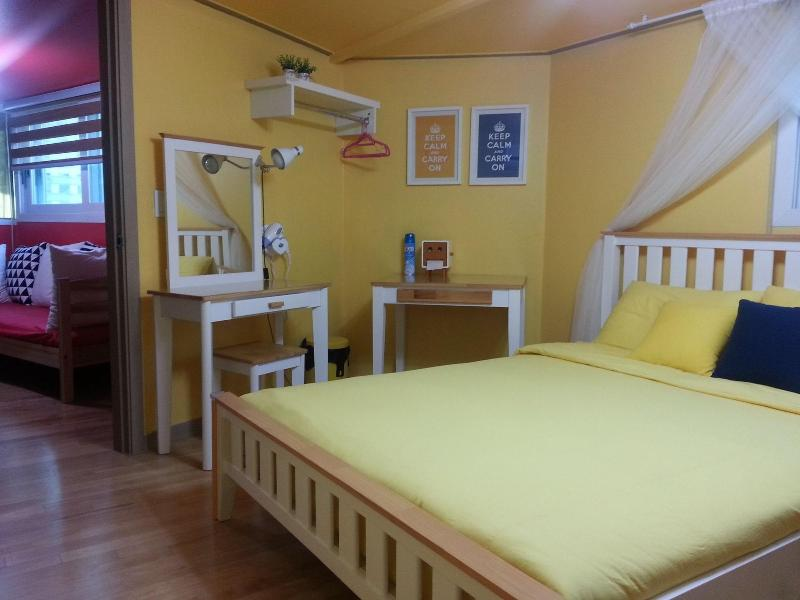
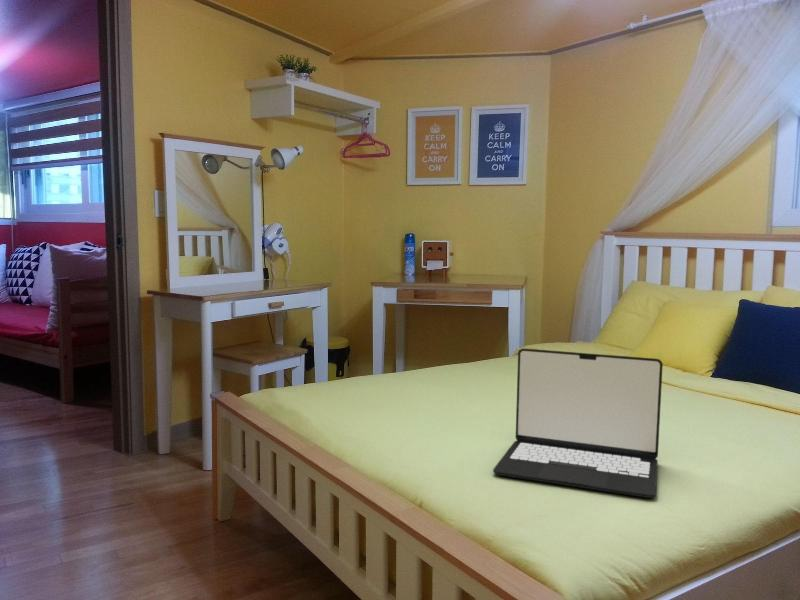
+ laptop (579, 415)
